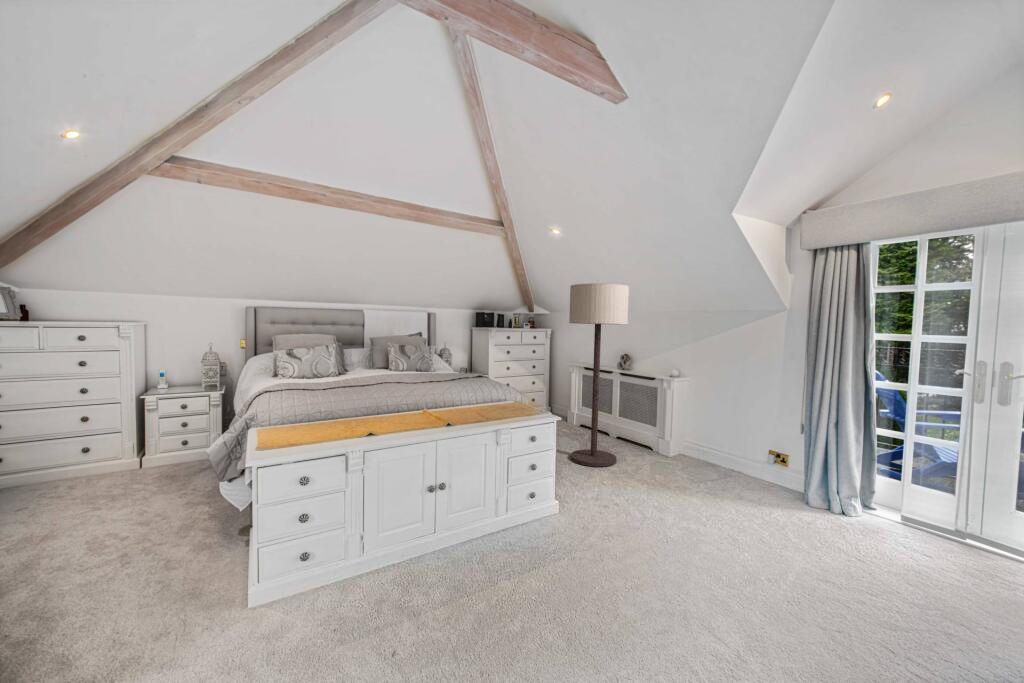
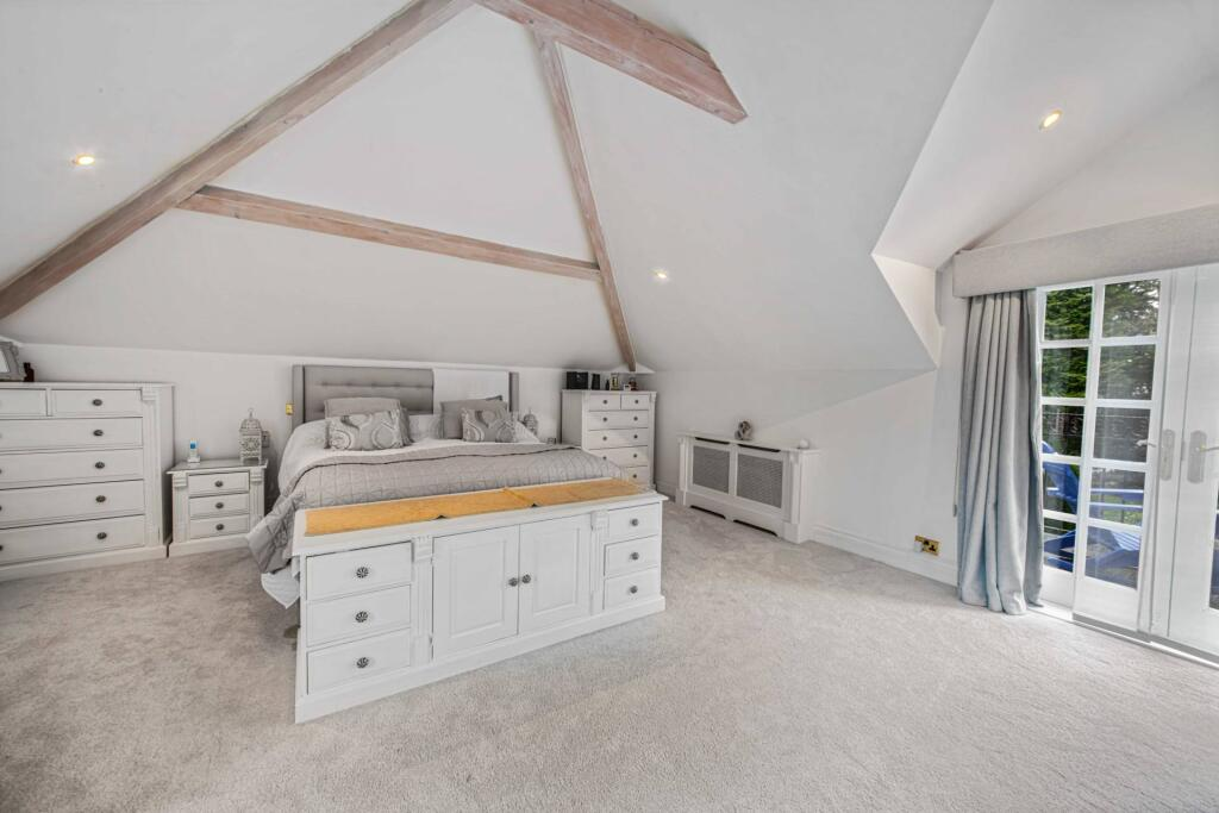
- floor lamp (596, 373)
